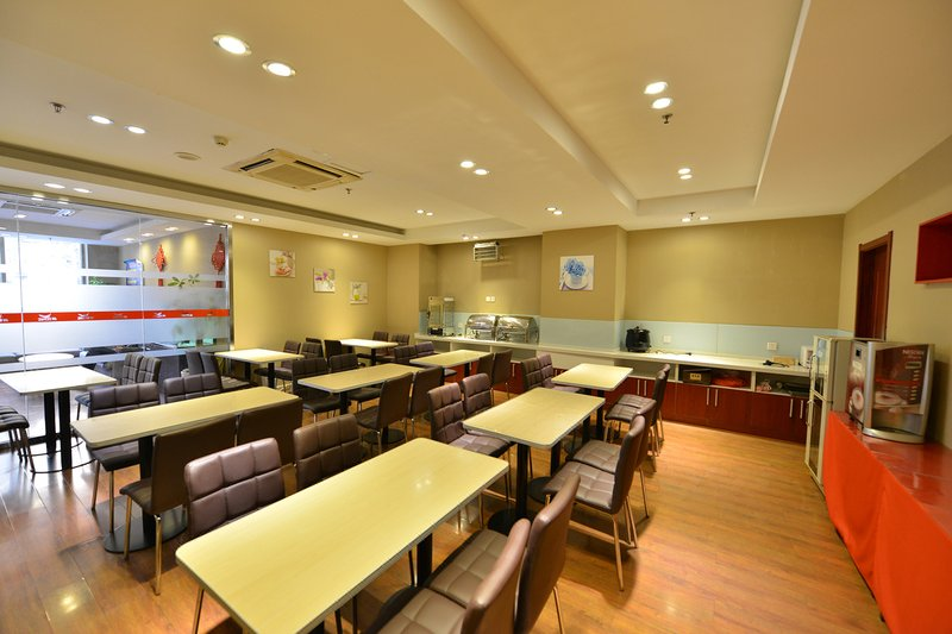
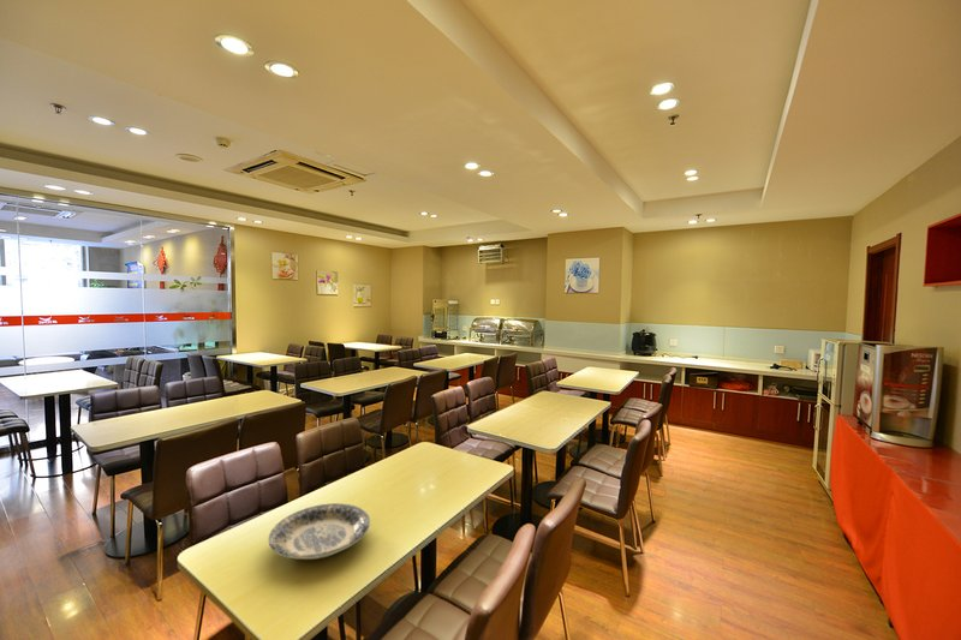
+ plate (321, 536)
